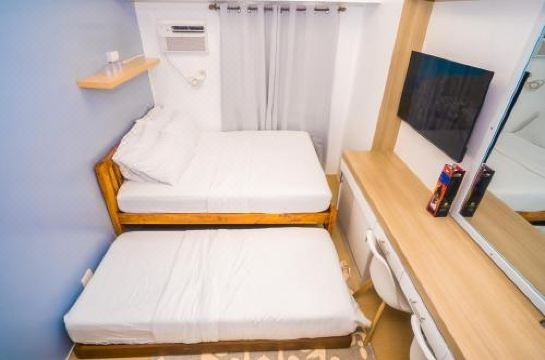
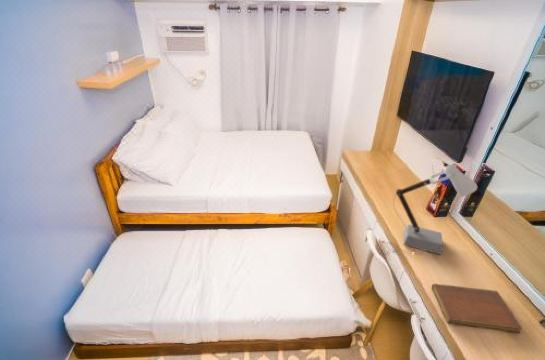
+ notebook (473, 306)
+ desk lamp (410, 209)
